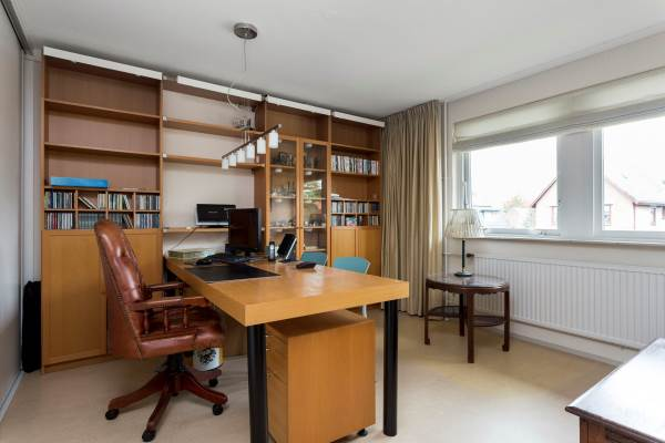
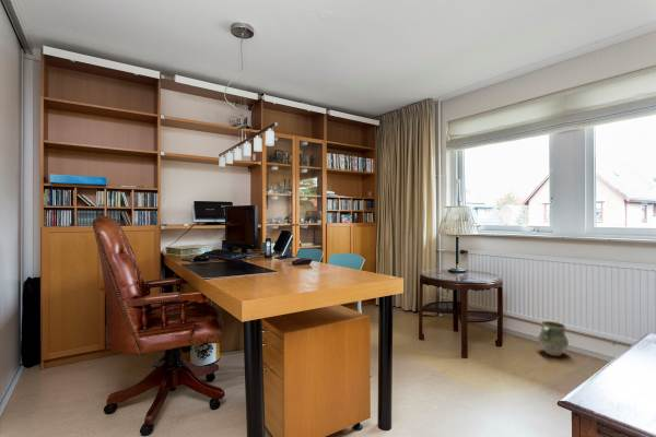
+ ceramic jug (552, 339)
